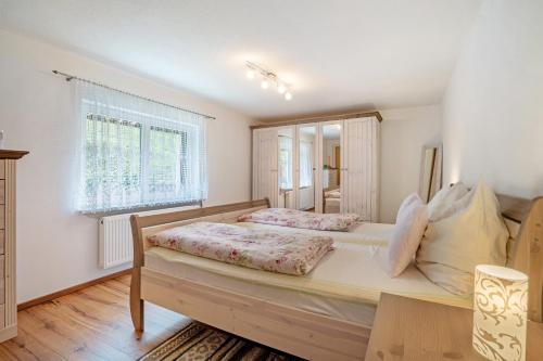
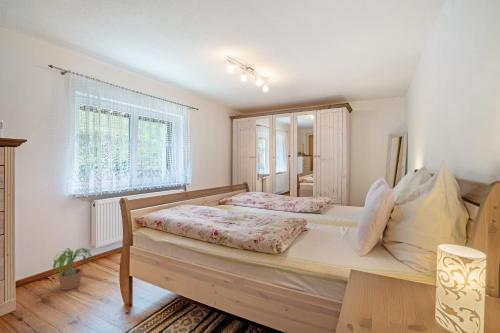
+ potted plant (71, 266)
